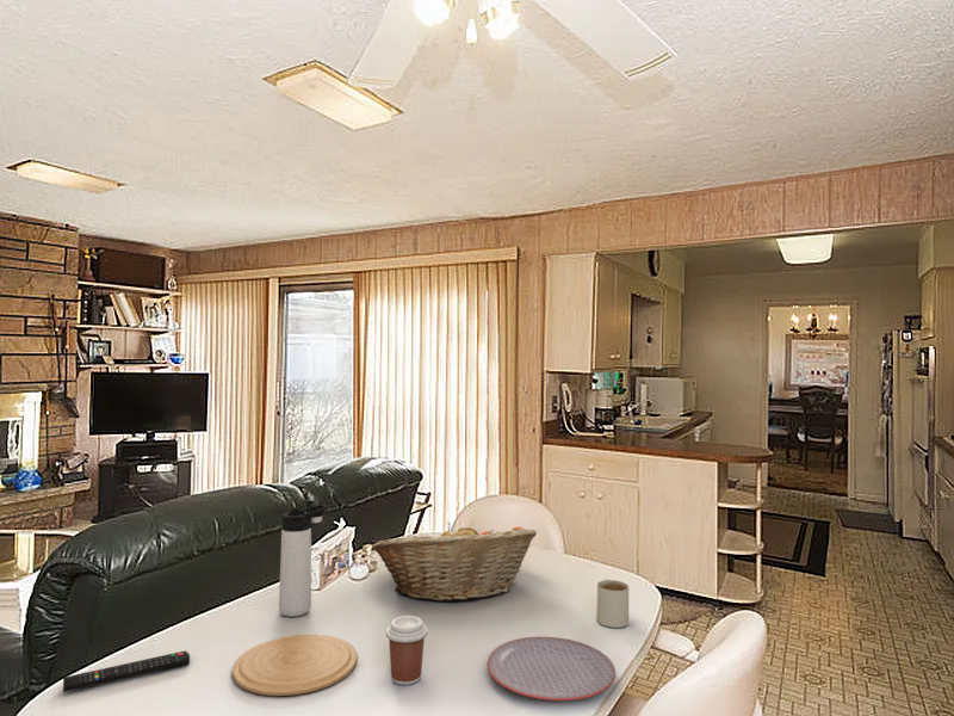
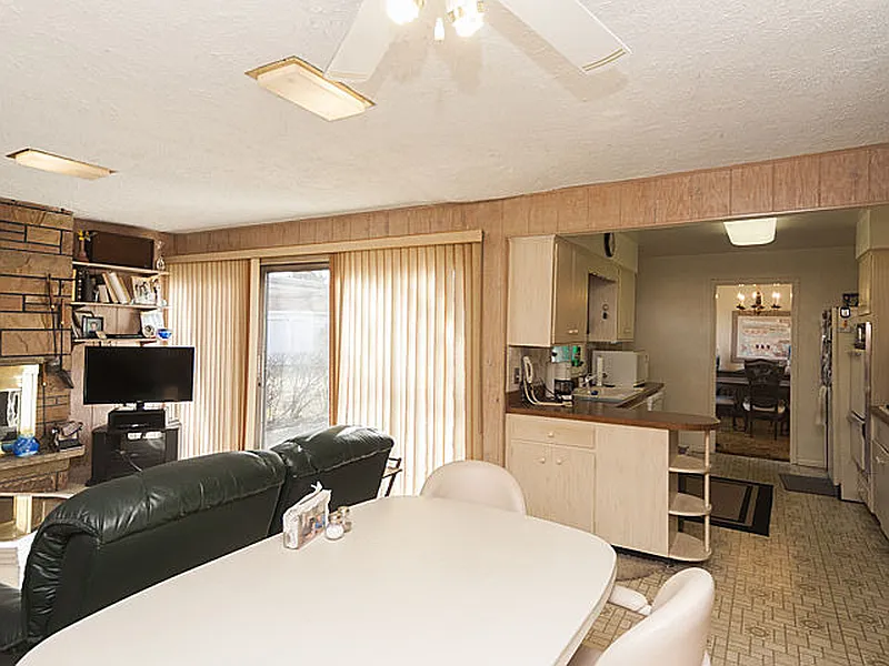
- fruit basket (454, 553)
- plate (550, 669)
- remote control (129, 671)
- coffee cup (405, 649)
- plate (296, 661)
- mug (611, 600)
- thermos bottle (303, 558)
